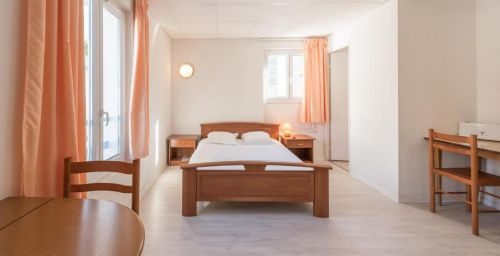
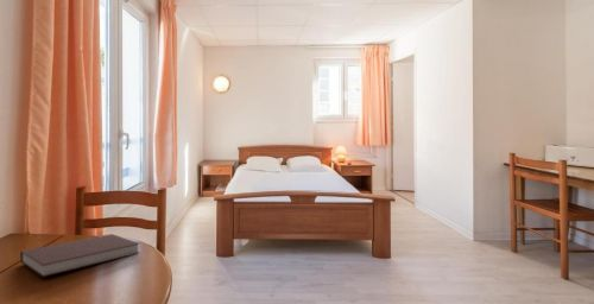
+ notebook (82, 252)
